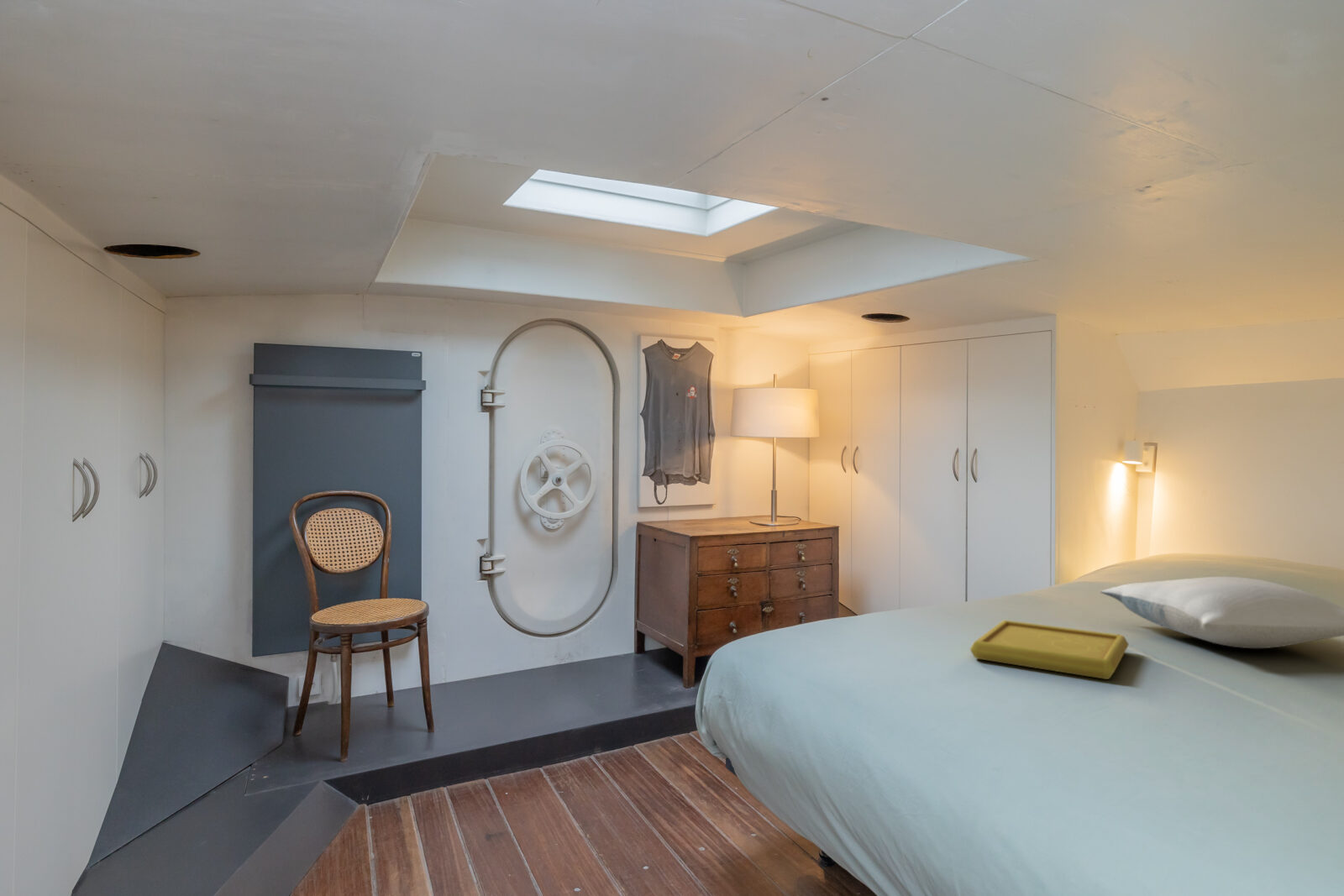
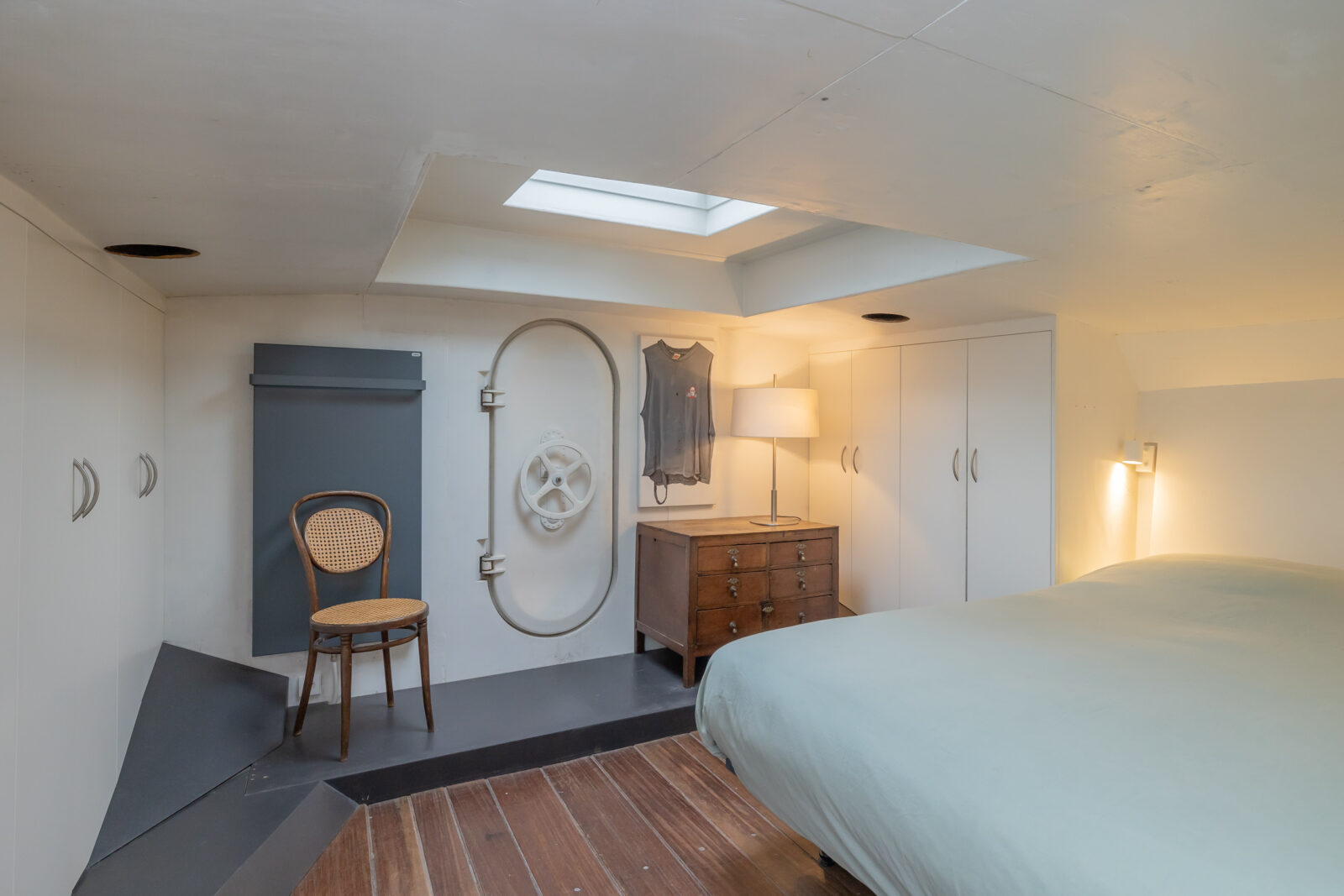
- pillow (1224, 607)
- serving tray (1050, 647)
